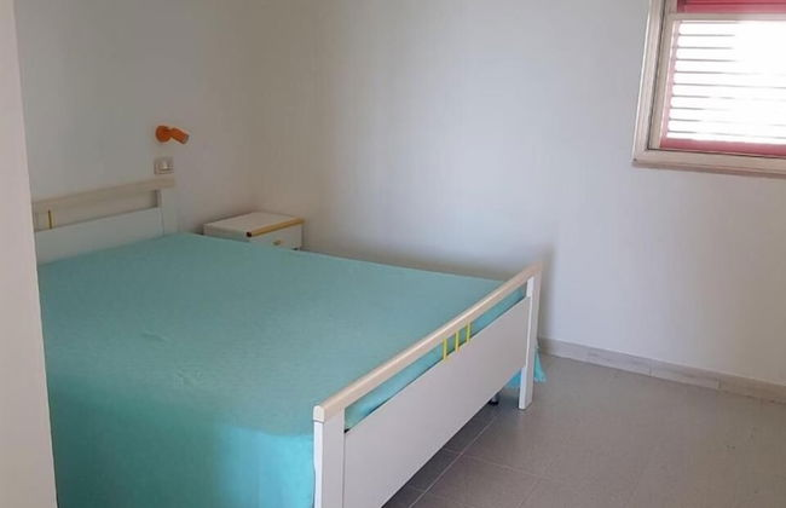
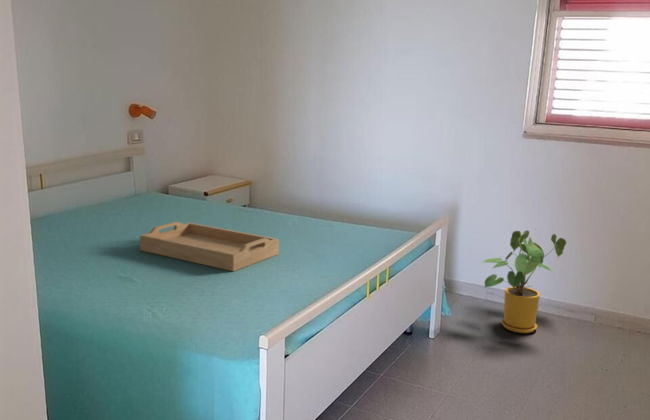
+ house plant (520, 281)
+ serving tray (209, 242)
